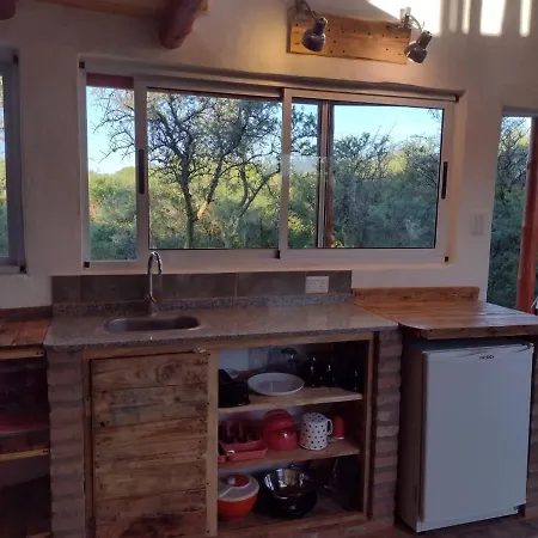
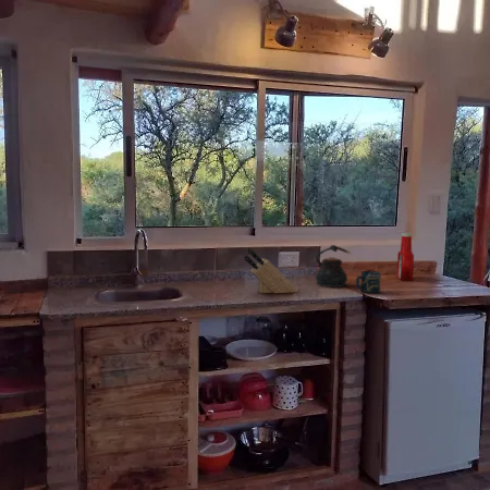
+ soap bottle (405, 256)
+ cup (367, 282)
+ teapot (331, 265)
+ knife block (270, 270)
